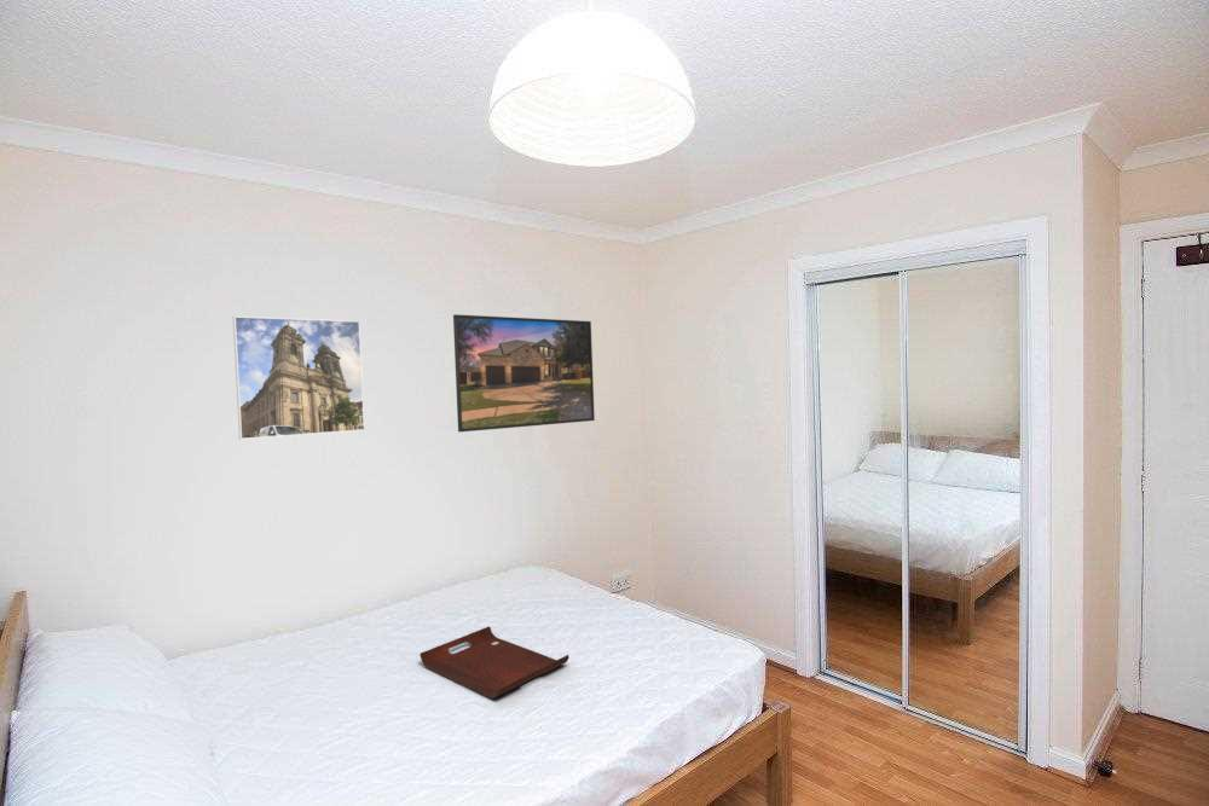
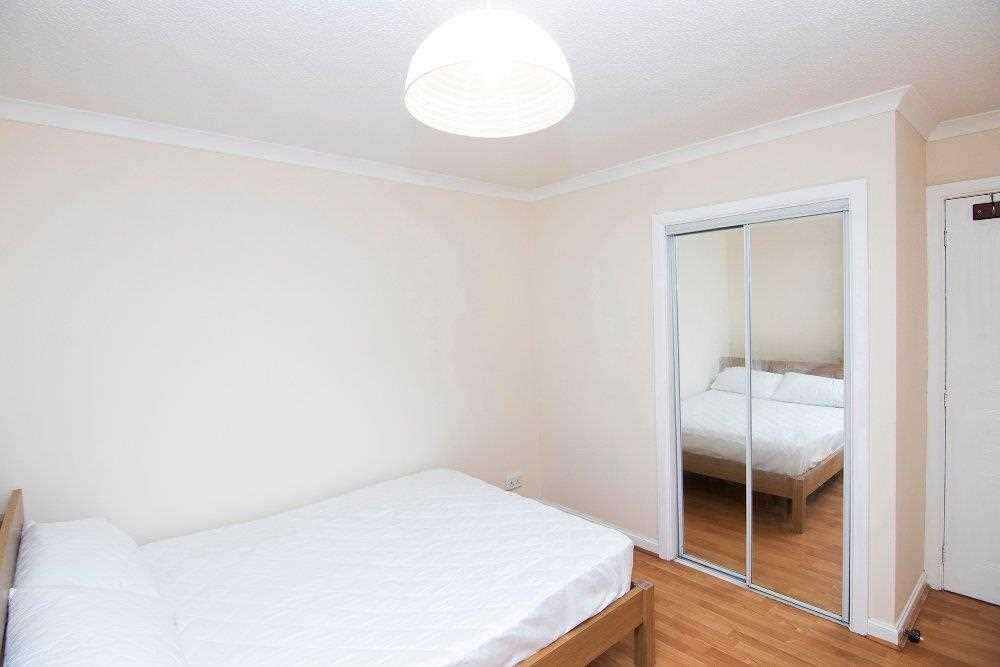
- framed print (530, 372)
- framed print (302, 376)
- serving tray (493, 660)
